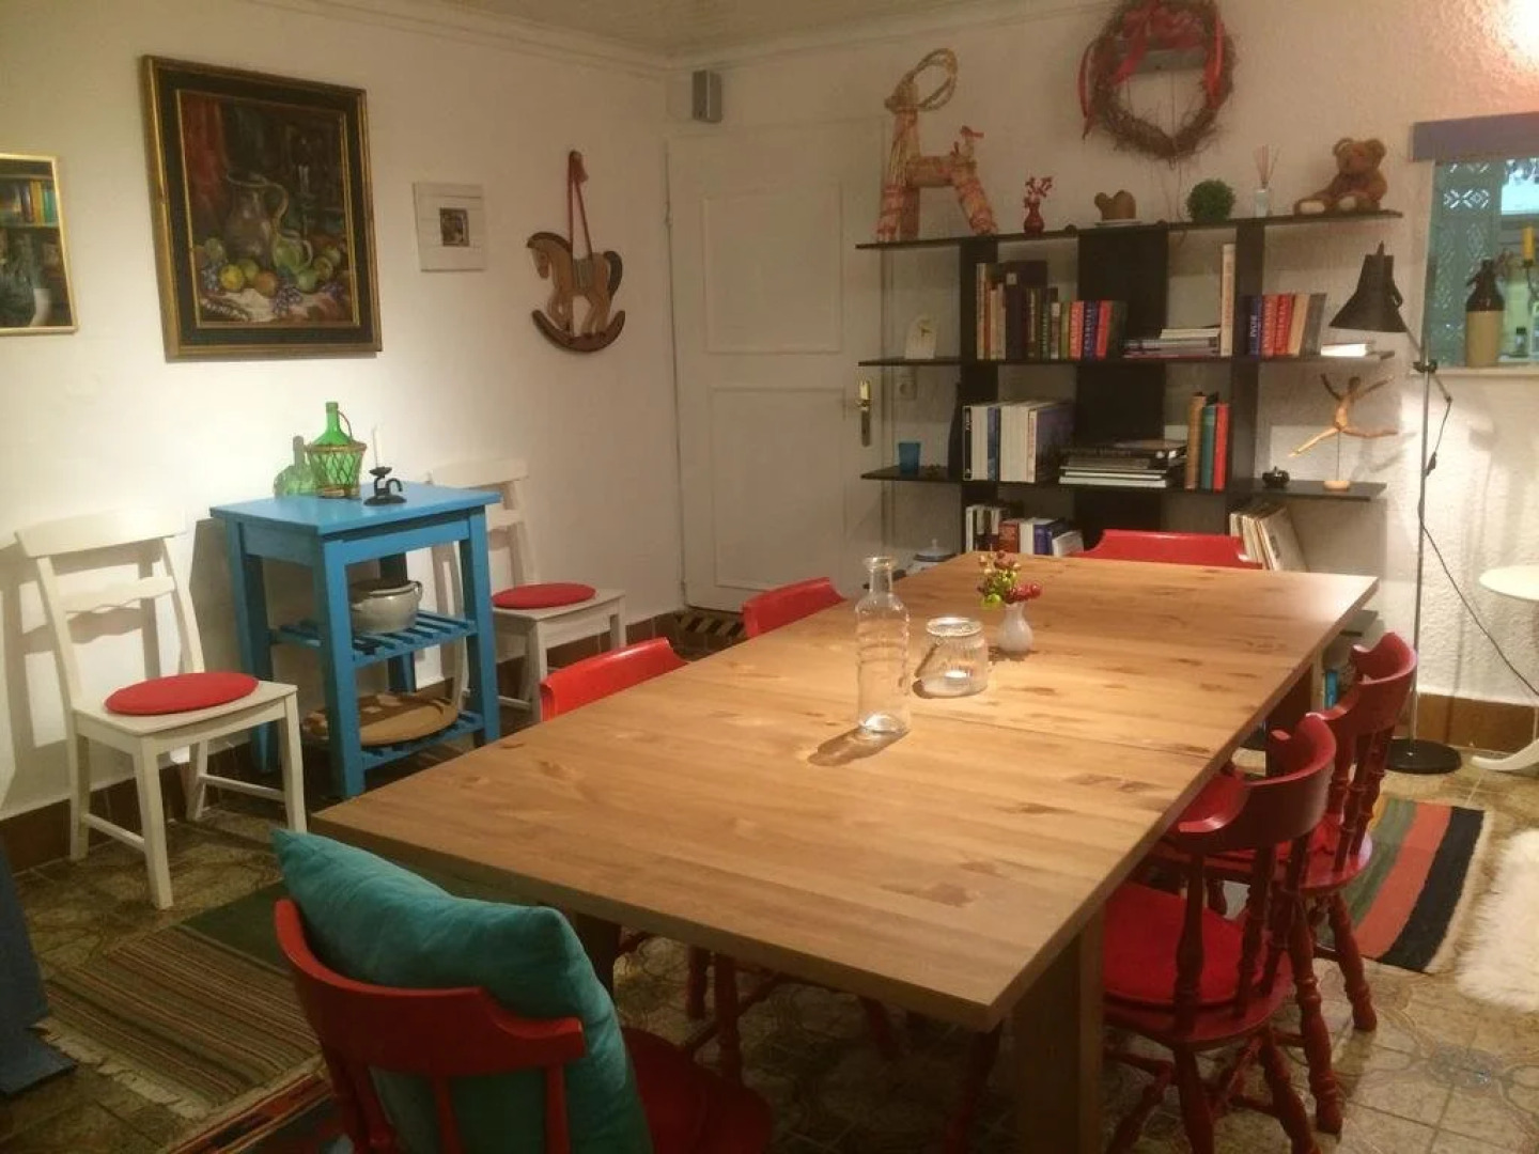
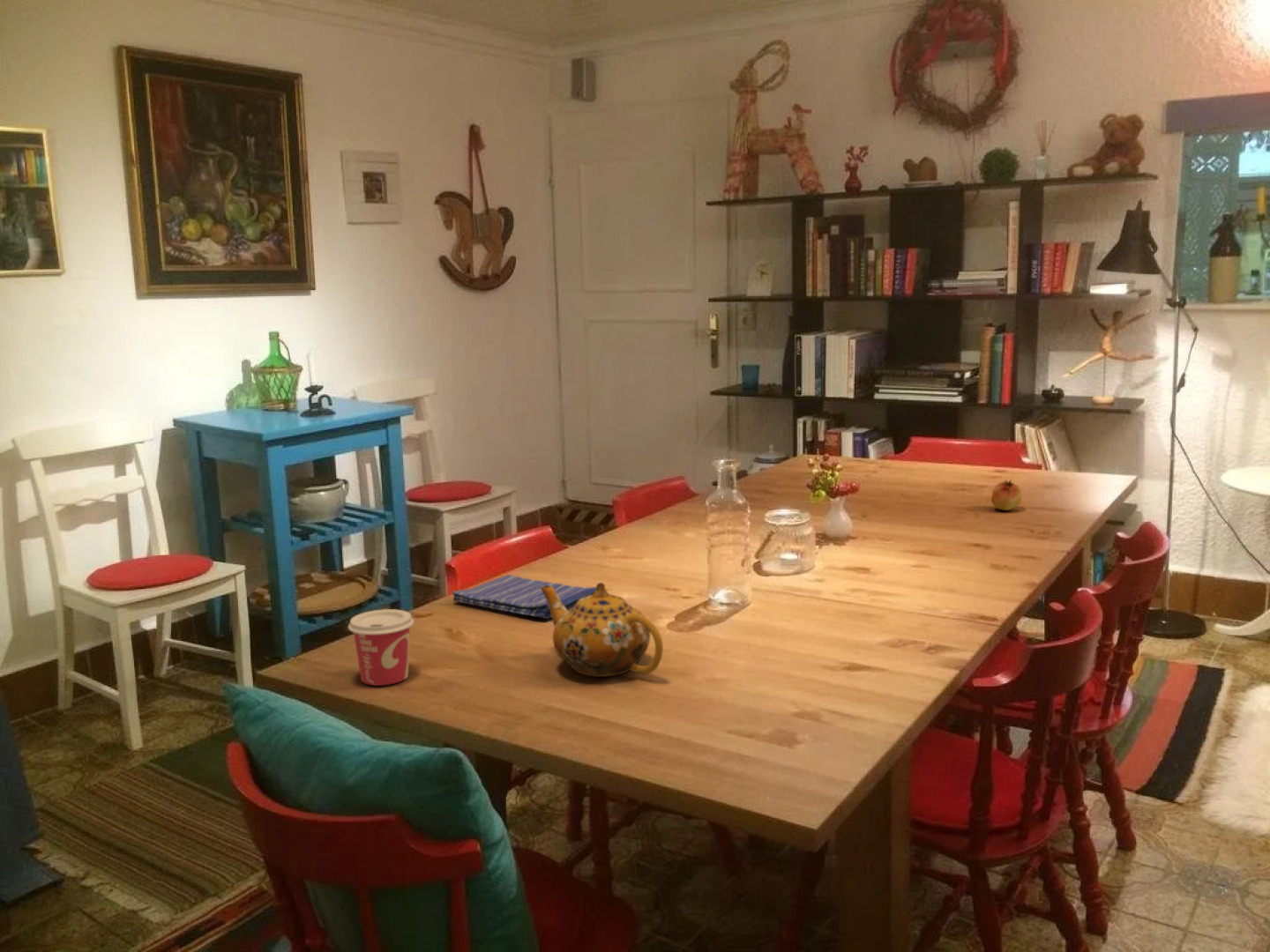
+ cup (383, 647)
+ teapot (601, 624)
+ dish towel (527, 592)
+ fruit (1006, 494)
